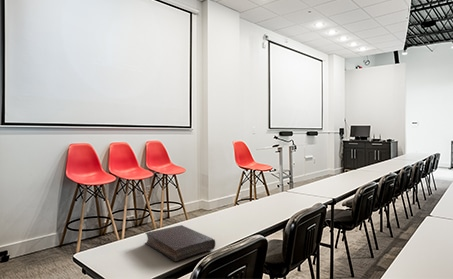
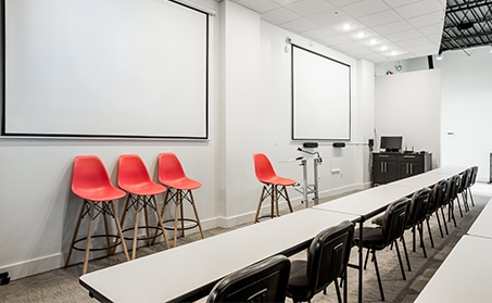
- book (179, 240)
